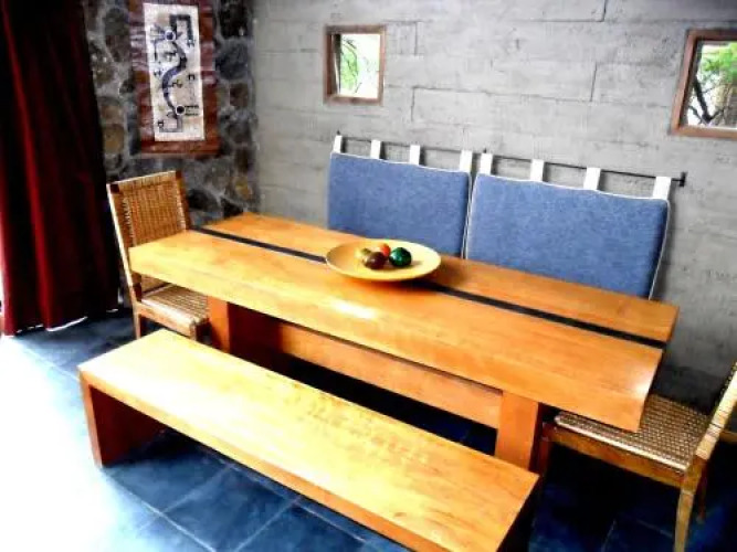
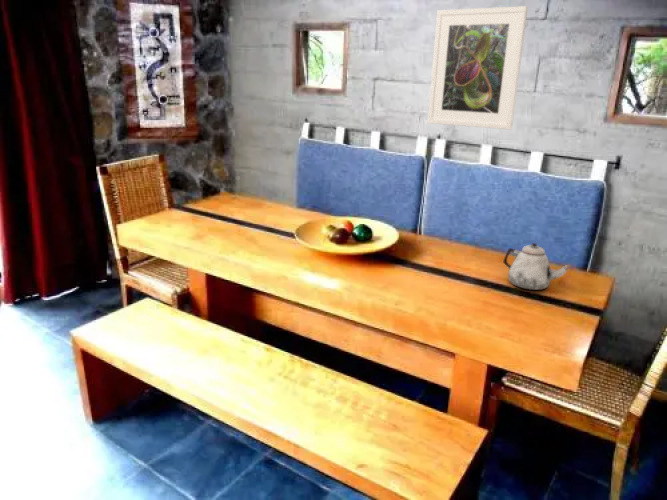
+ teapot (535, 265)
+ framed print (474, 69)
